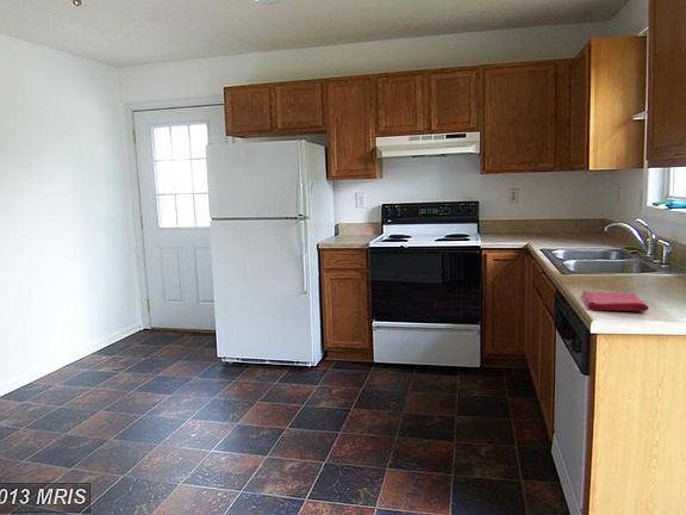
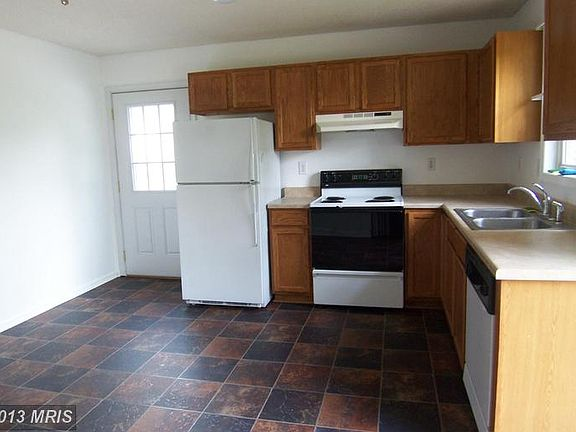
- dish towel (612, 299)
